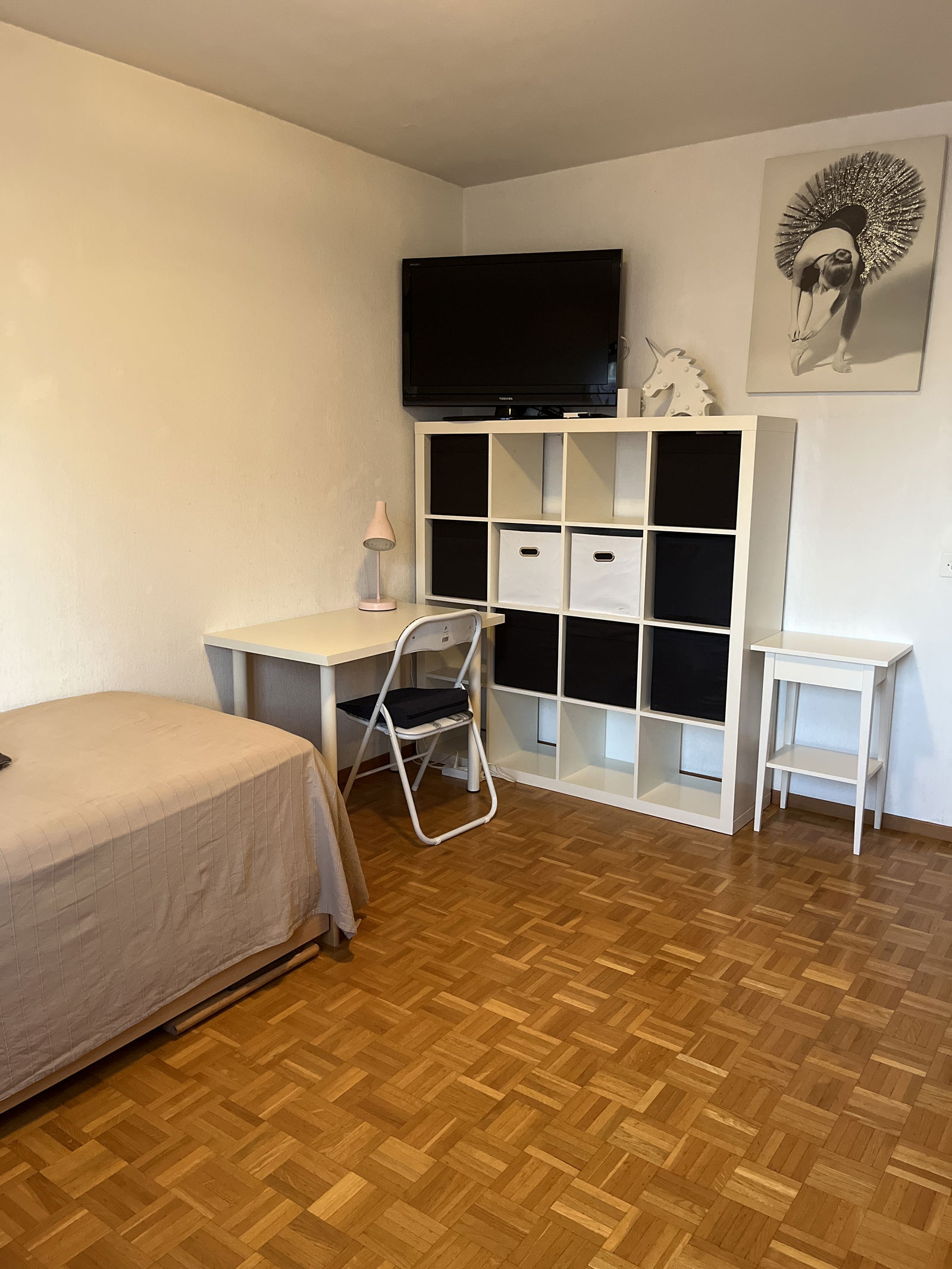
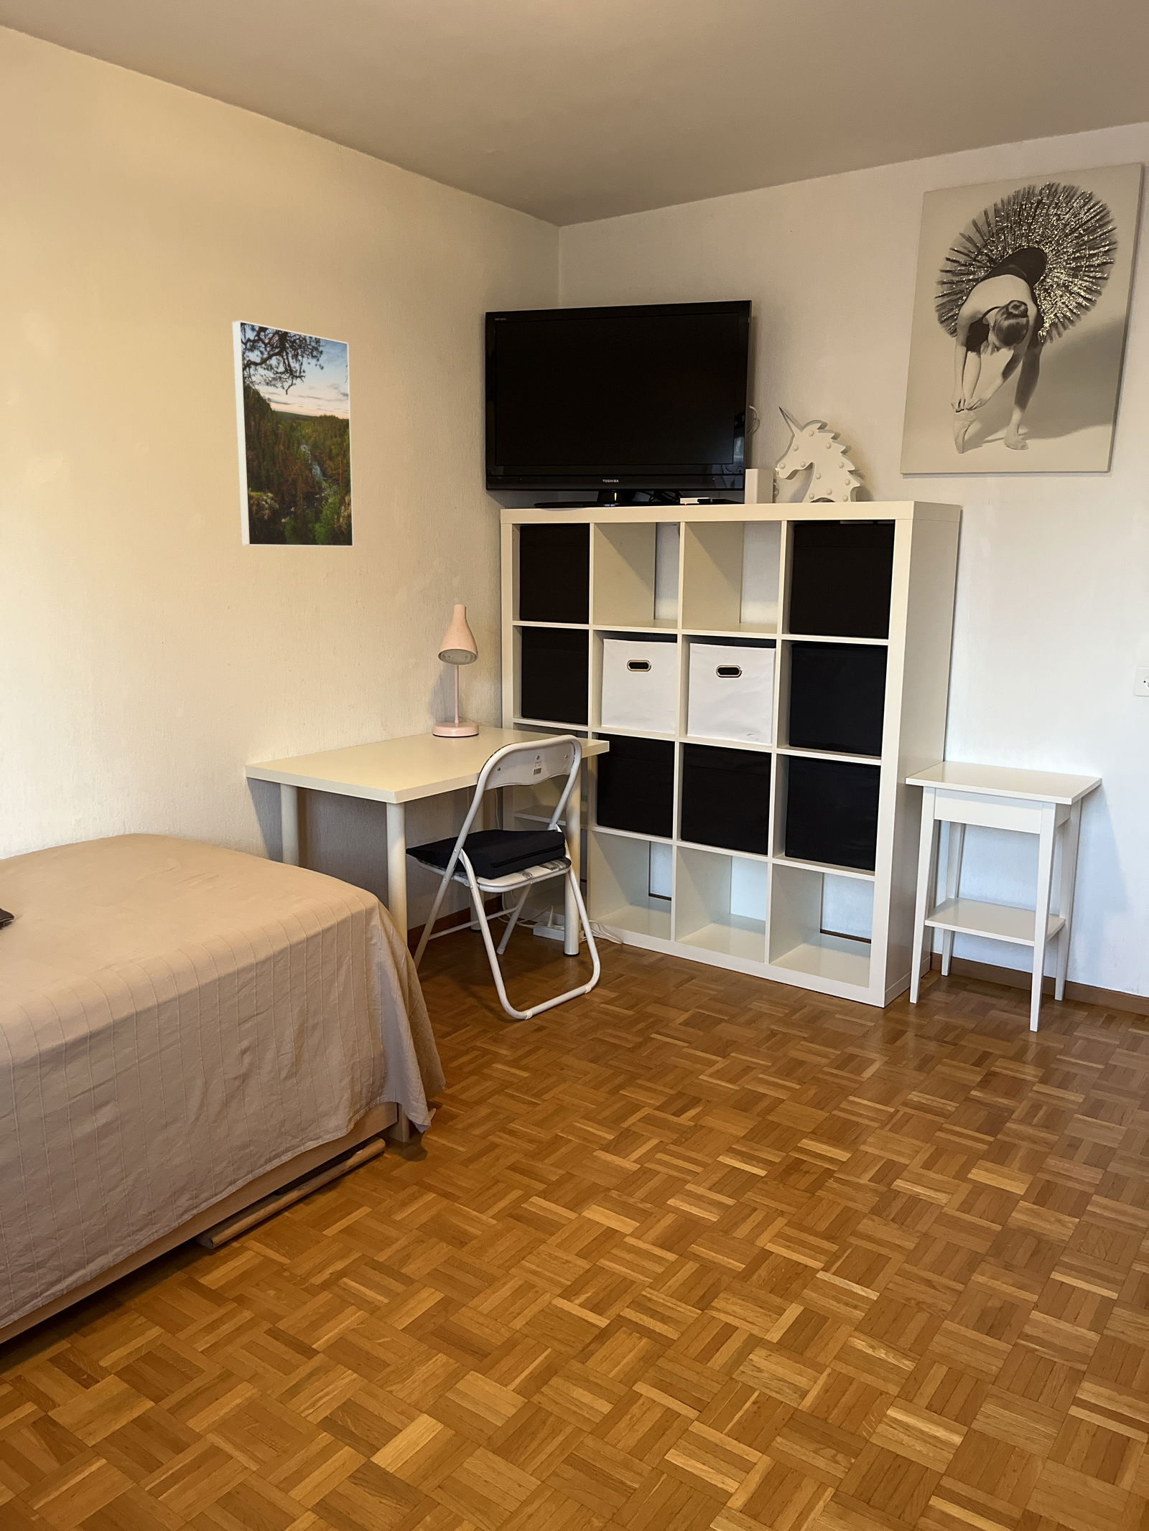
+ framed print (297, 440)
